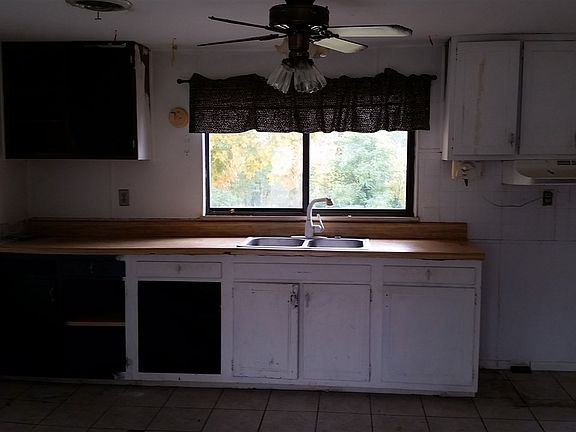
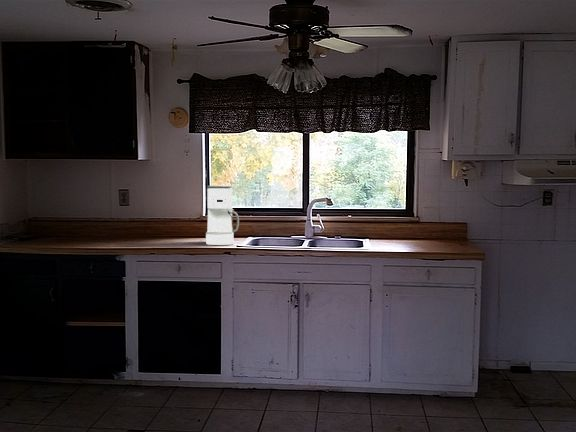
+ coffee maker (222, 214)
